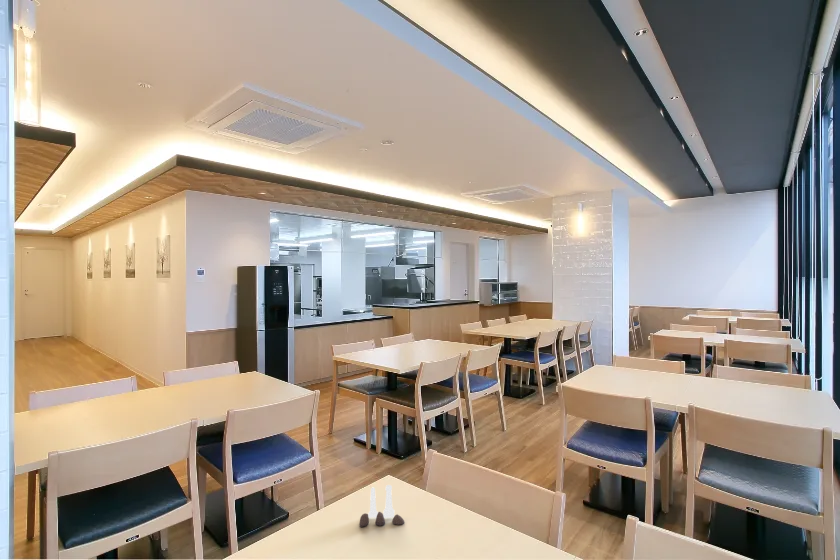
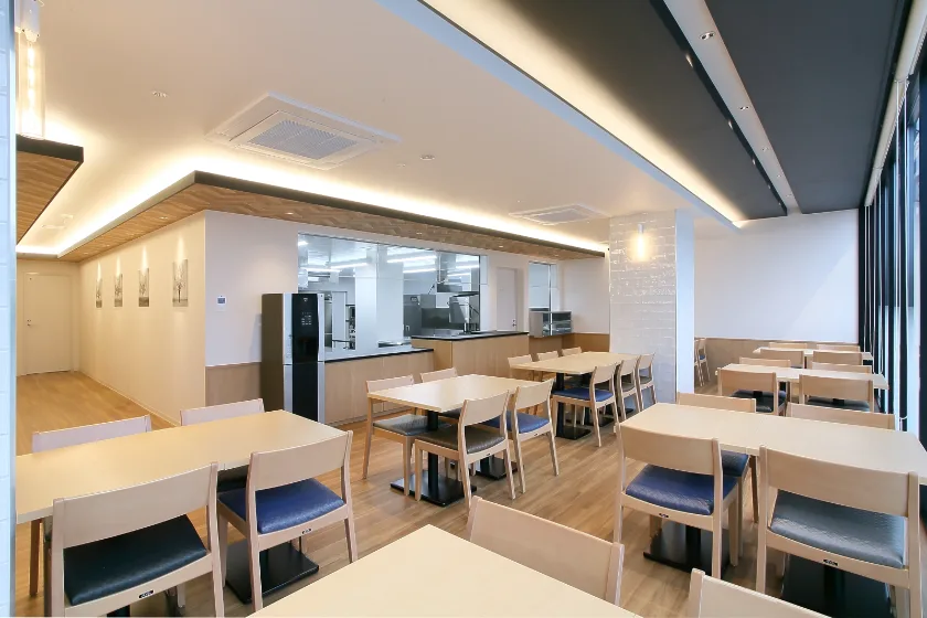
- salt and pepper shaker set (386, 504)
